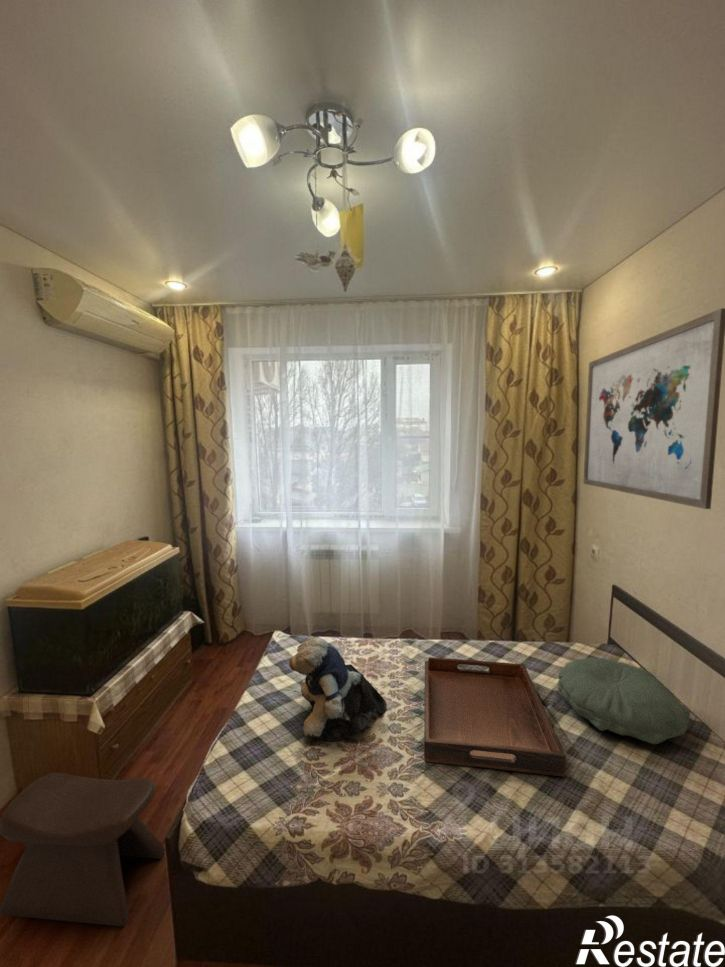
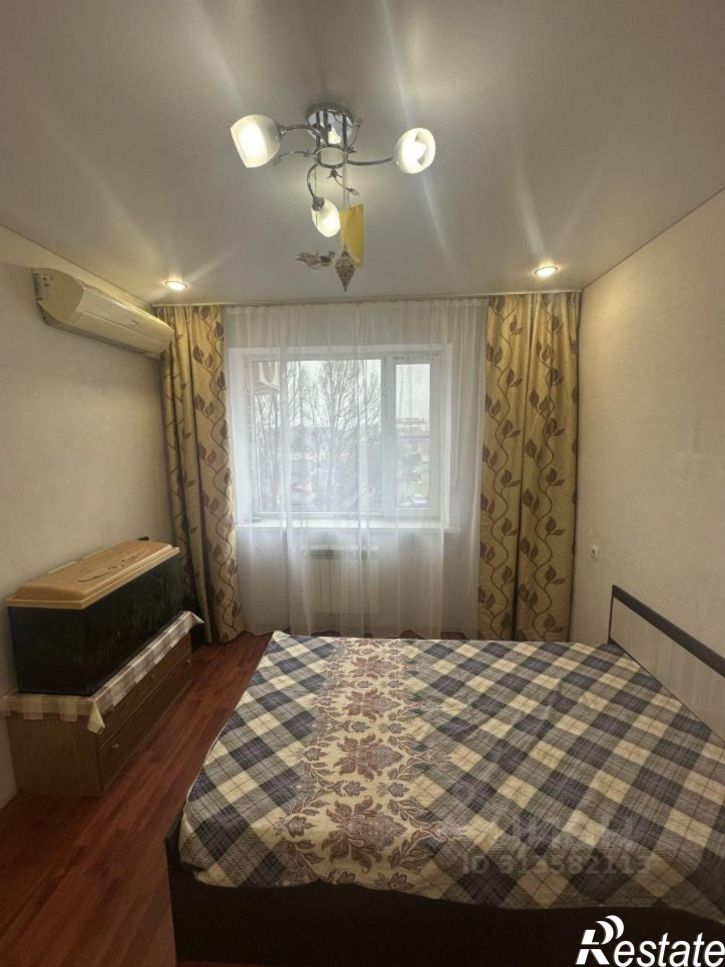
- stool (83, 839)
- wall art (636, 419)
- serving tray (481, 705)
- teddy bear (338, 674)
- pillow (615, 694)
